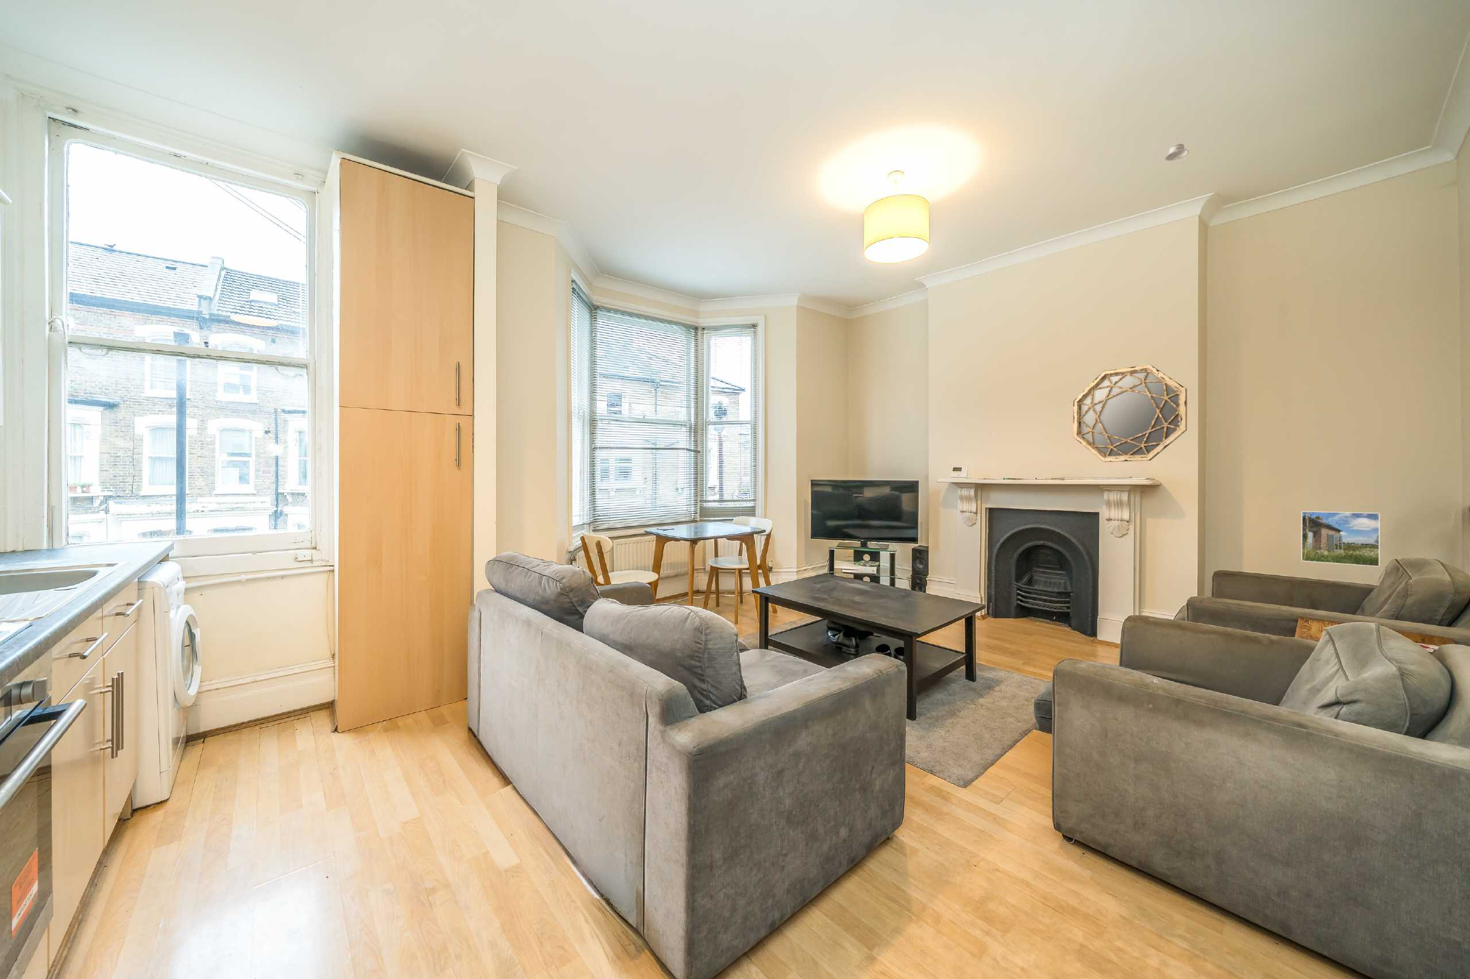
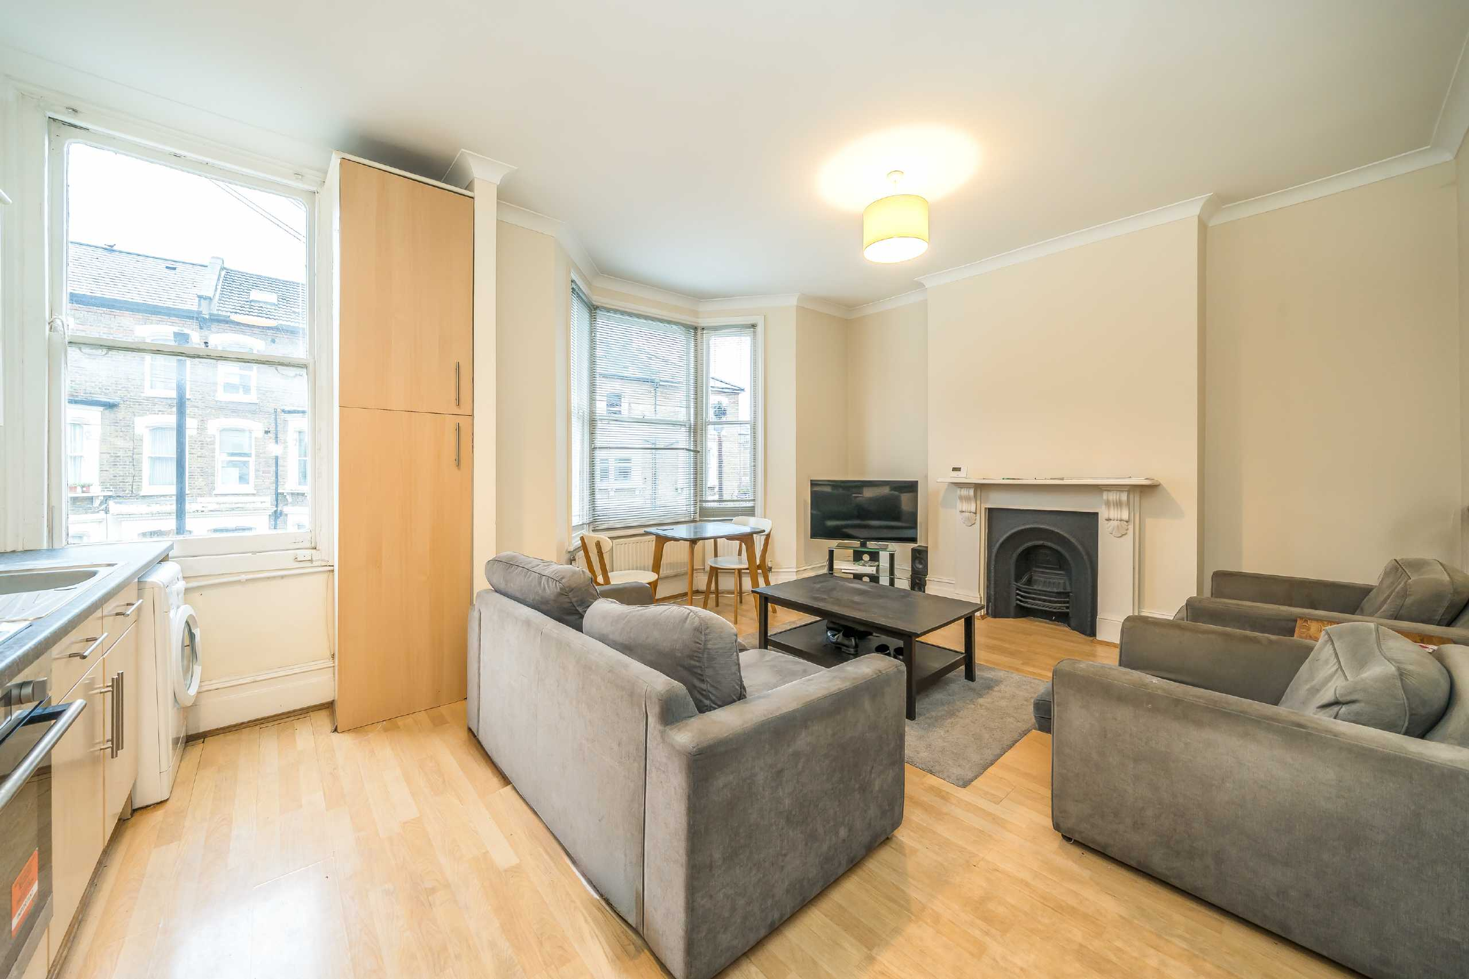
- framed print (1339, 538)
- home mirror (1126, 414)
- recessed light (1177, 152)
